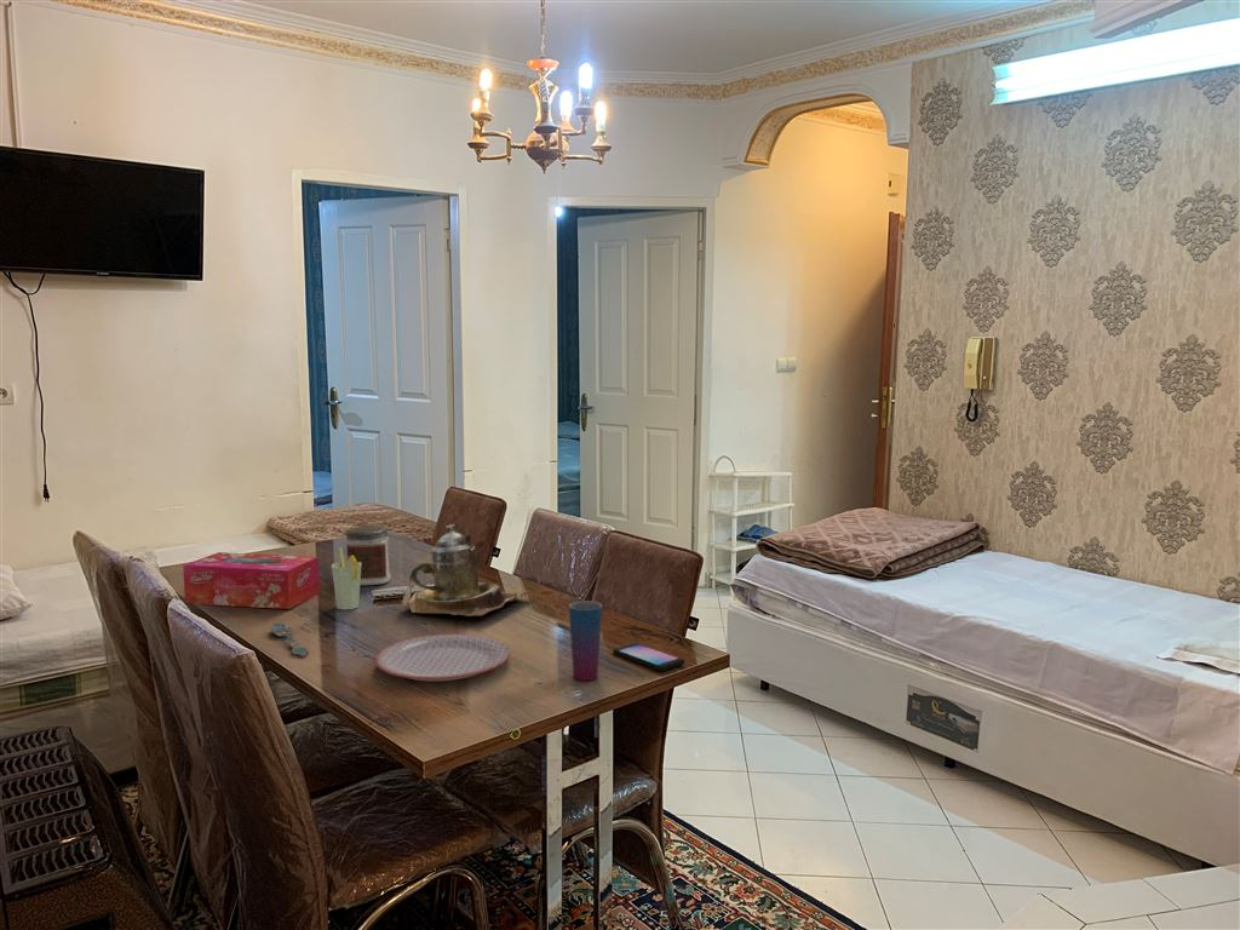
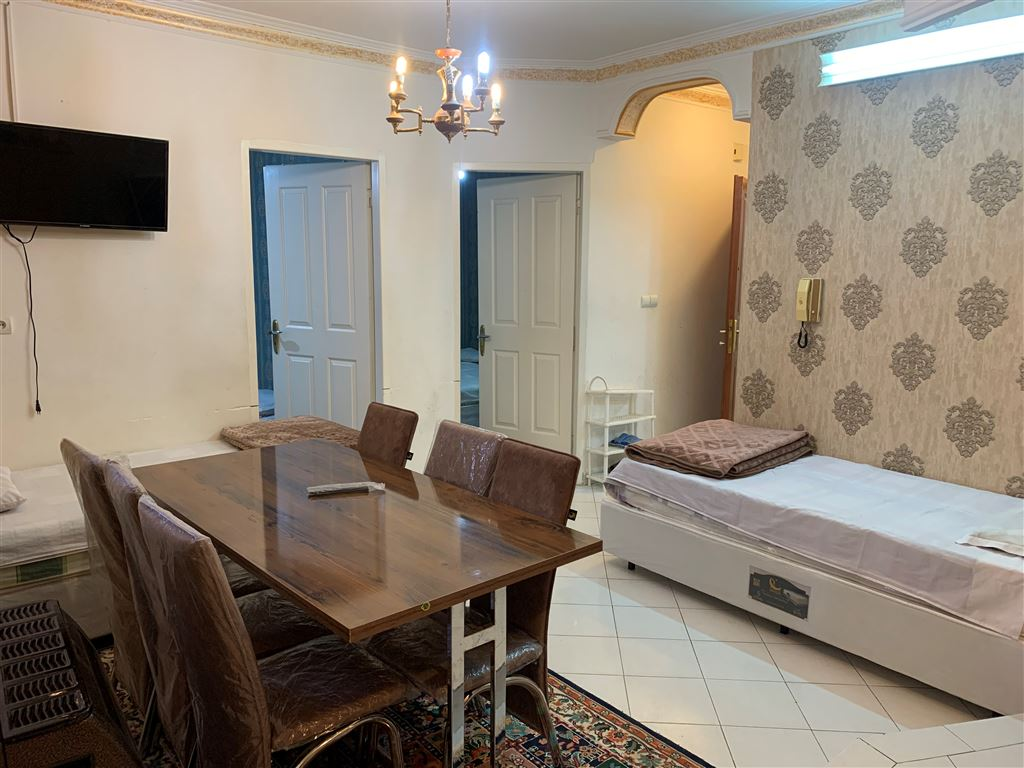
- jar (367, 555)
- cup (348, 579)
- cup (585, 641)
- spoon (289, 638)
- teapot (465, 564)
- tissue box (252, 579)
- smartphone (648, 656)
- plate (443, 659)
